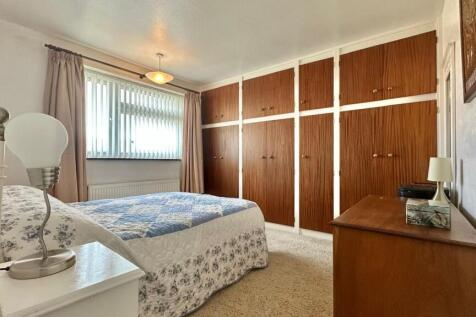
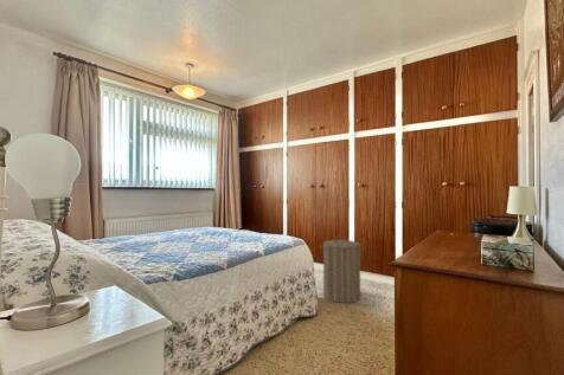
+ laundry hamper (341, 265)
